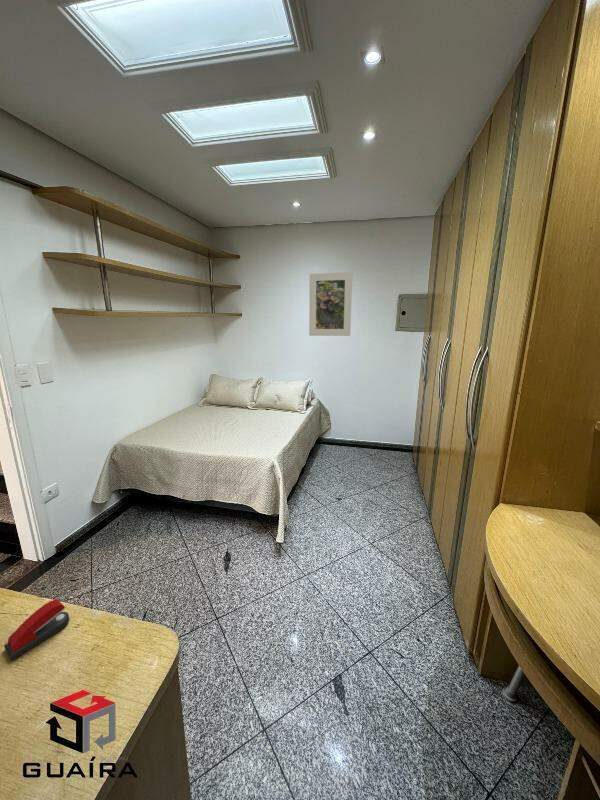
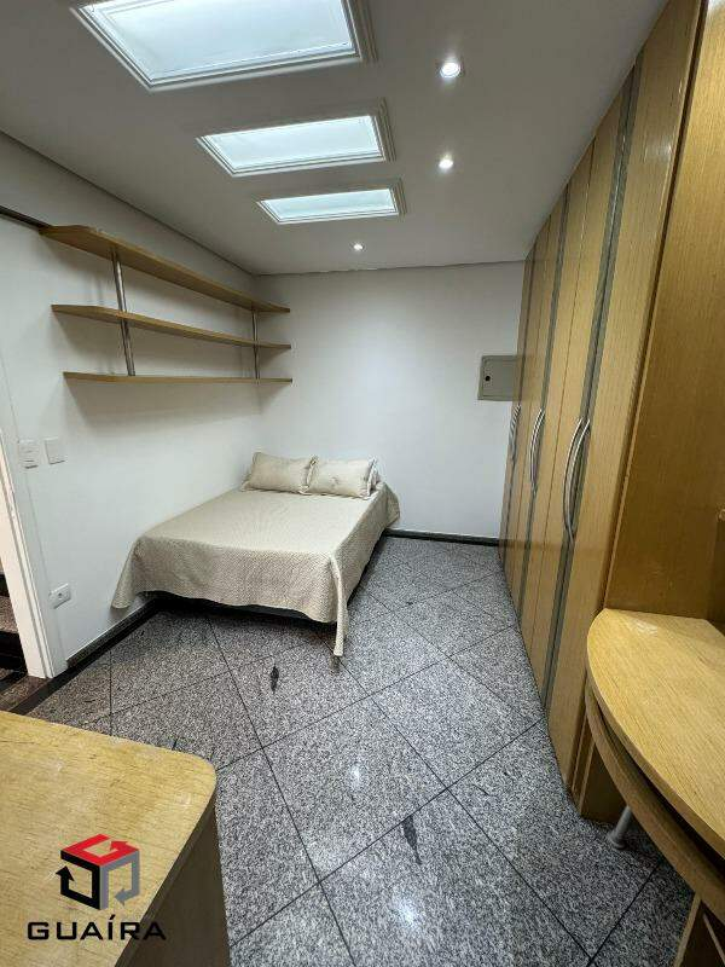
- stapler (37, 624)
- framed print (330, 305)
